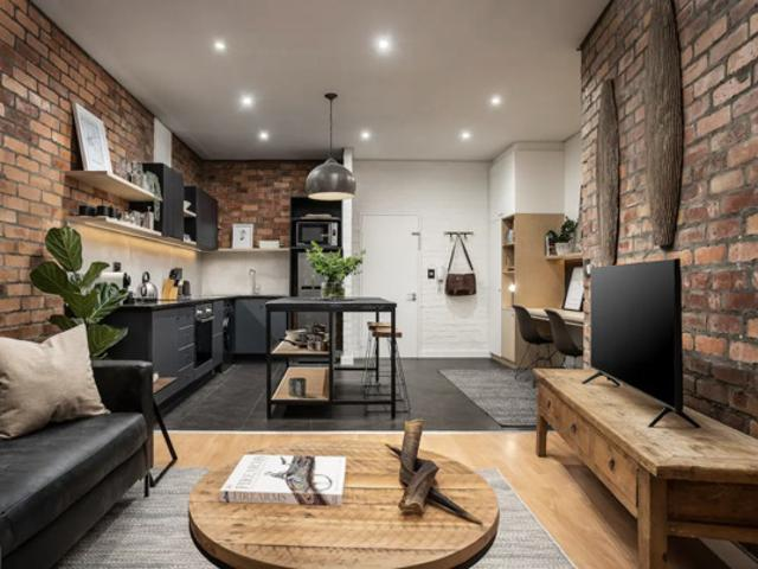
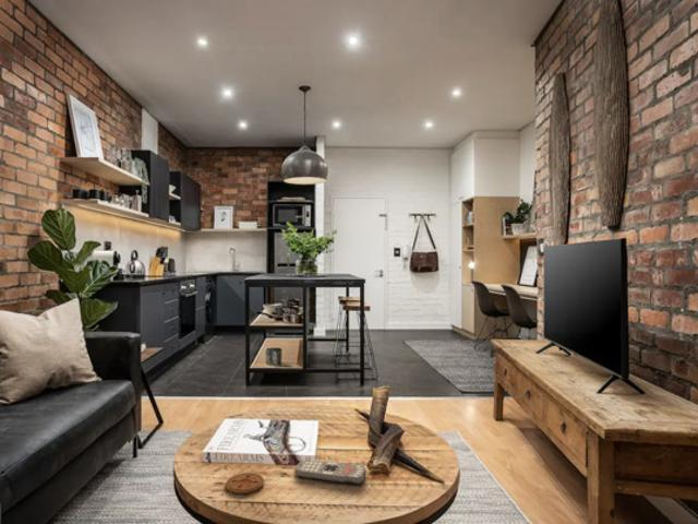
+ remote control (329, 472)
+ coaster (244, 483)
